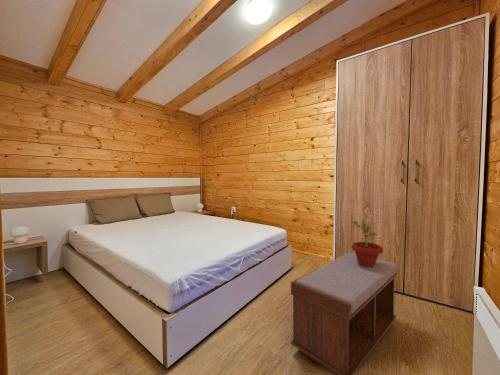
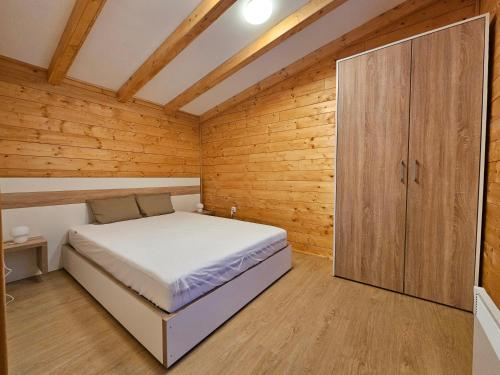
- potted plant (366, 242)
- bench (348, 303)
